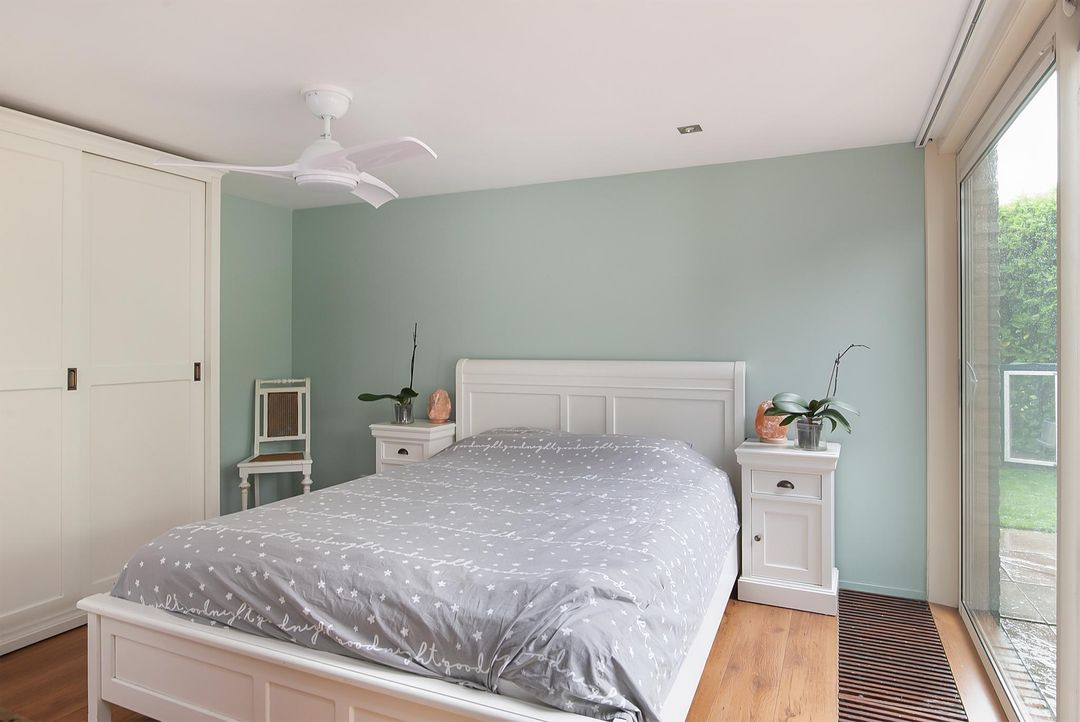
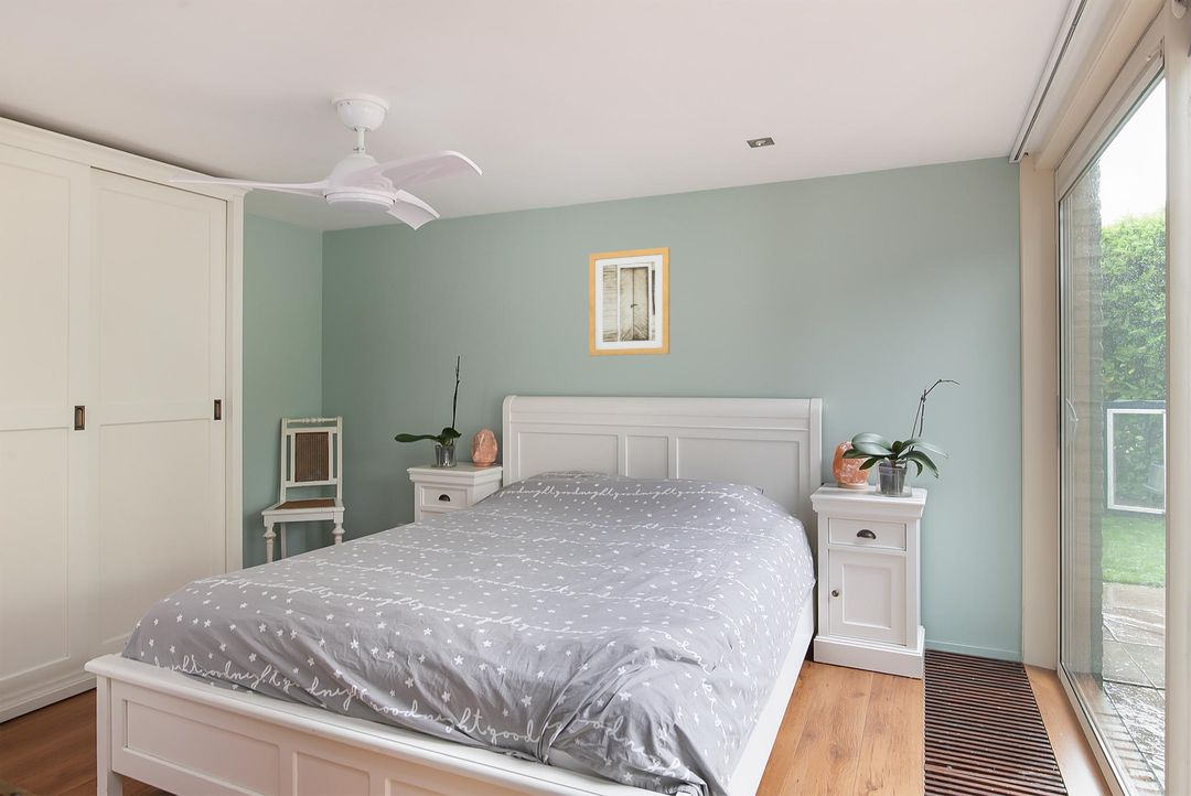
+ wall art (629, 302)
